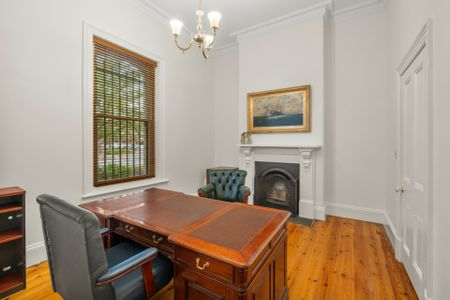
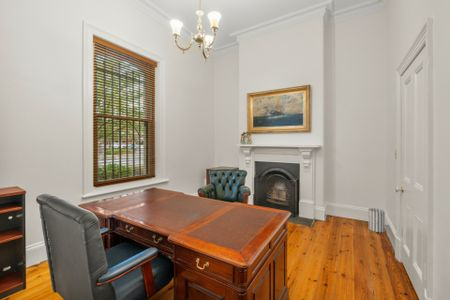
+ wastebasket (376, 220)
